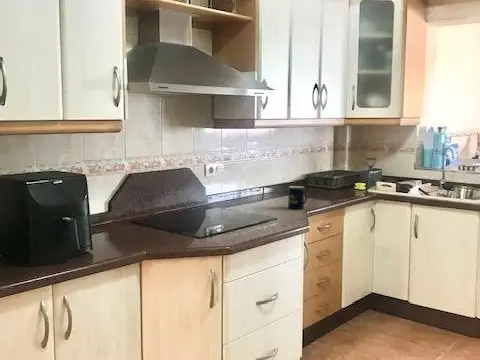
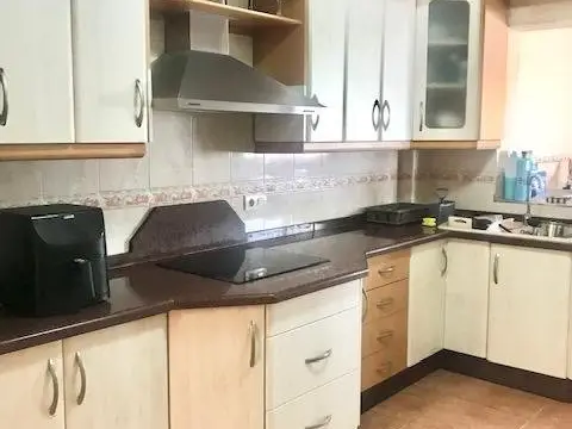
- mug (298, 197)
